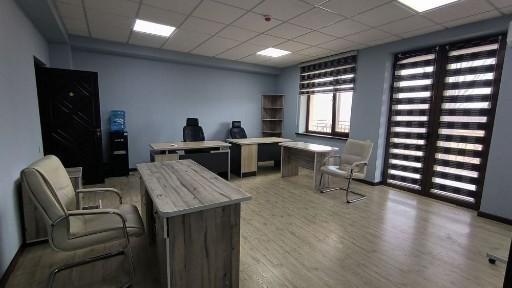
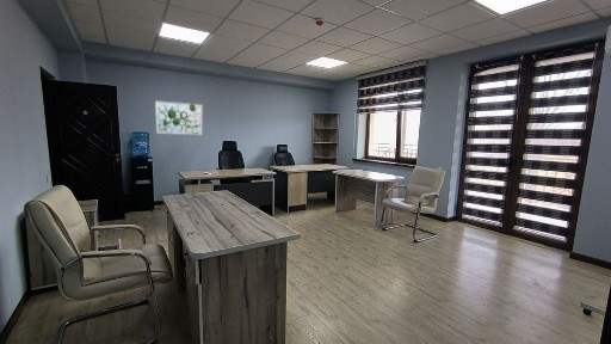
+ wall art (179, 118)
